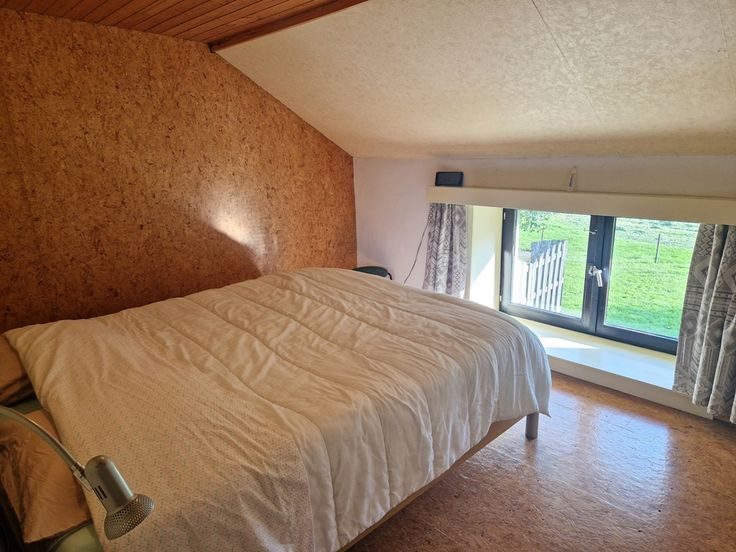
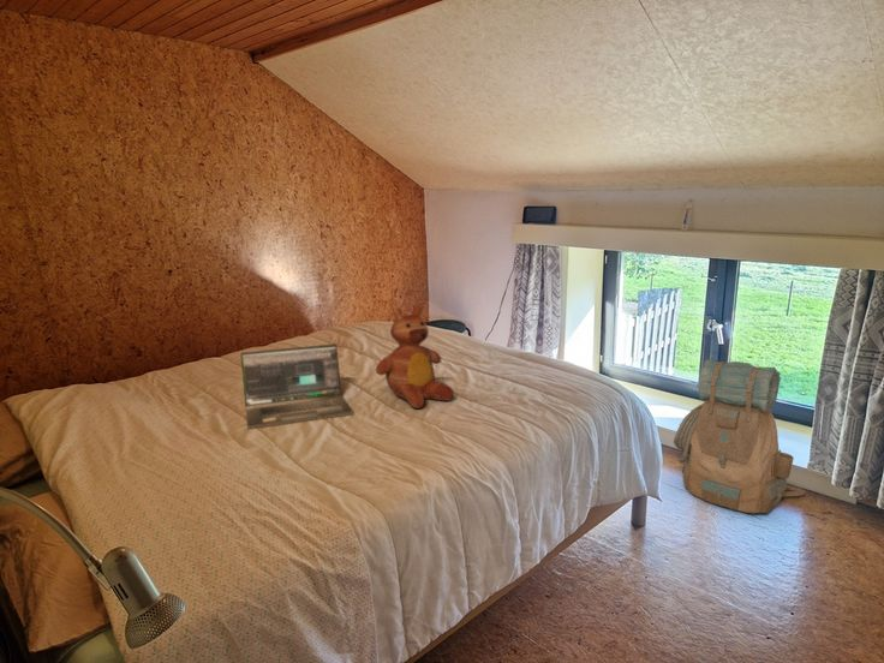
+ laptop (295, 382)
+ backpack (736, 428)
+ teddy bear (417, 354)
